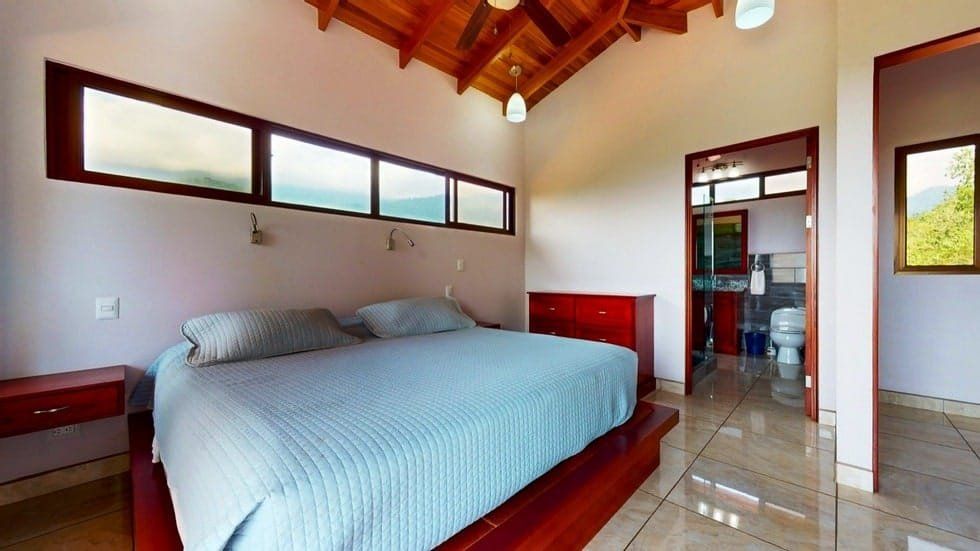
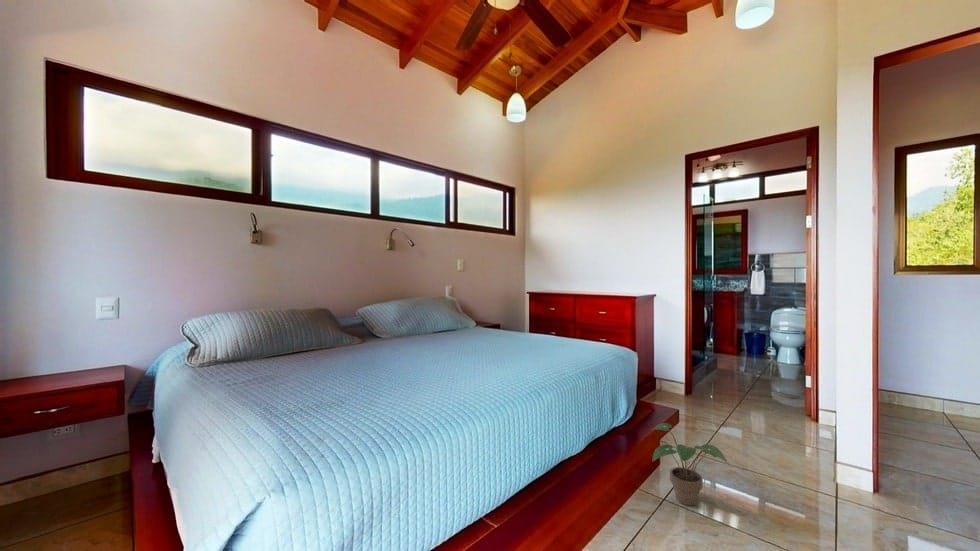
+ potted plant (686, 466)
